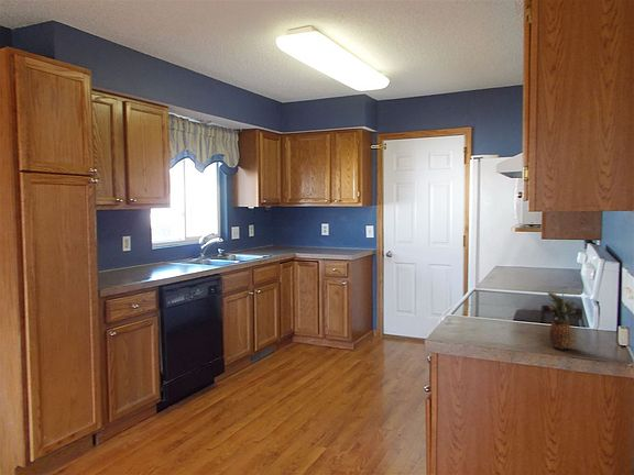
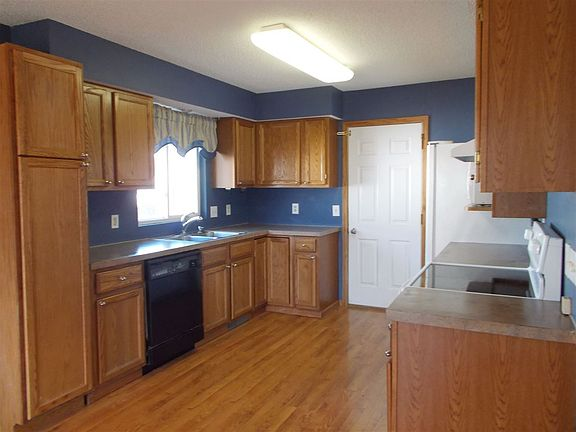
- fruit (561, 319)
